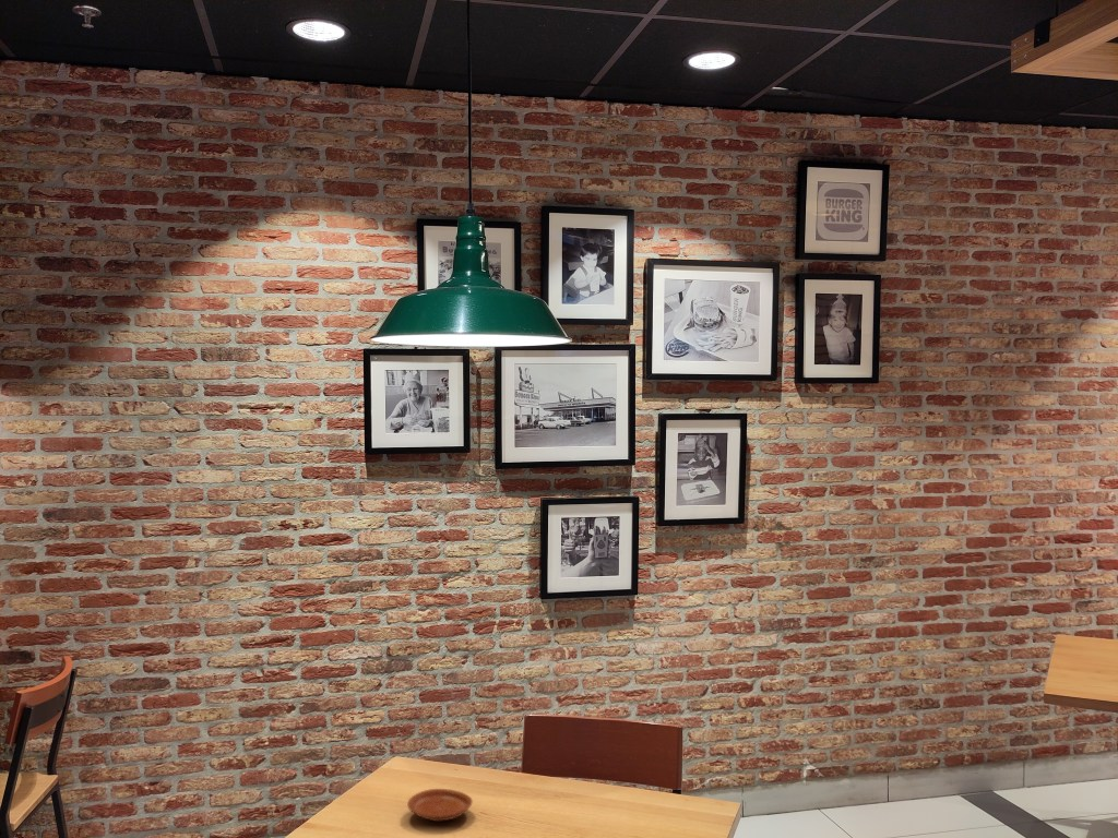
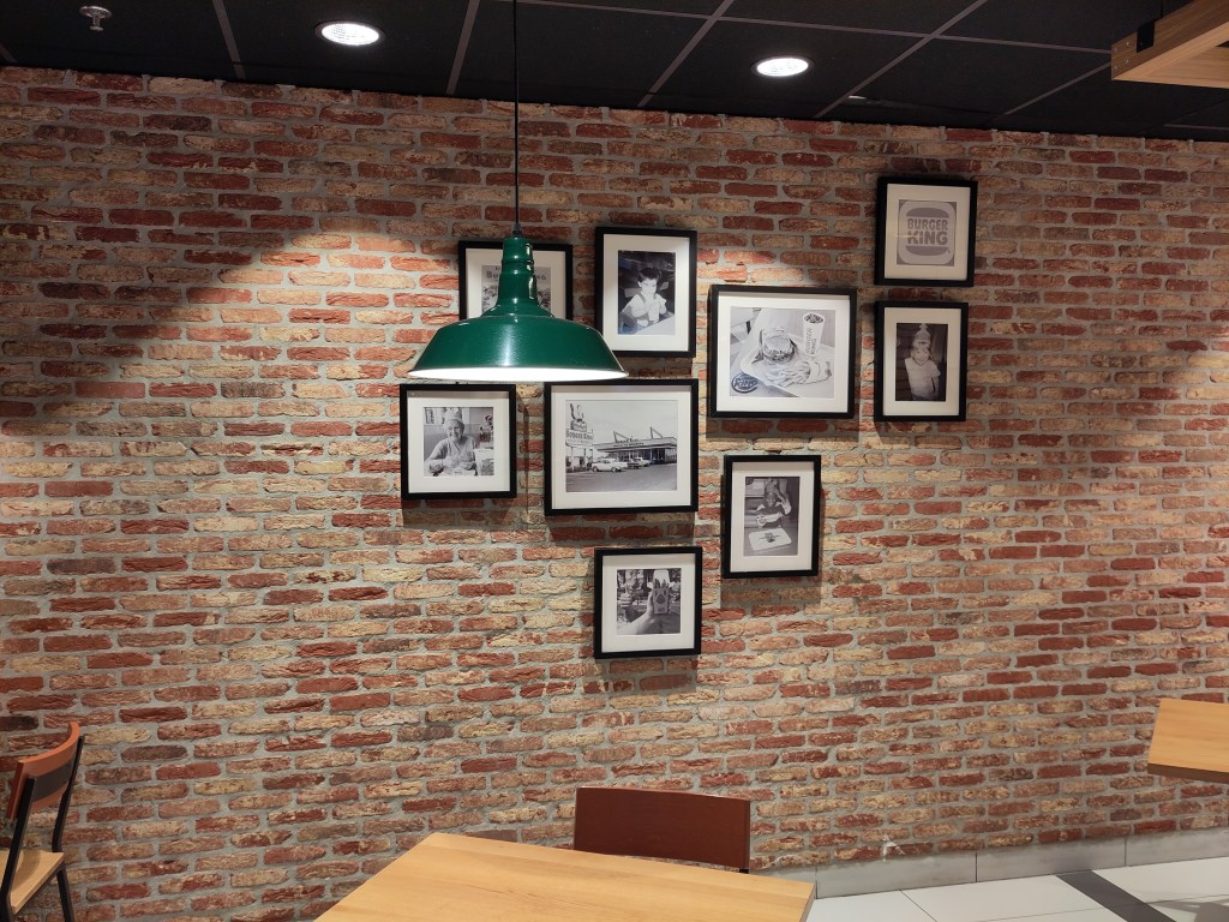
- plate (439, 809)
